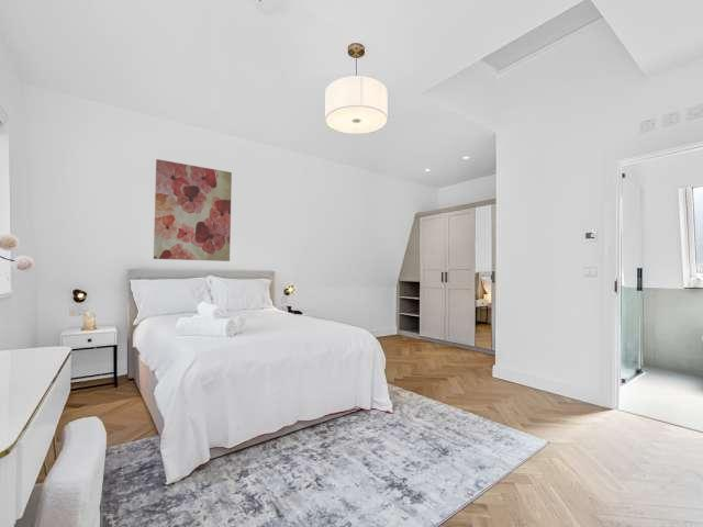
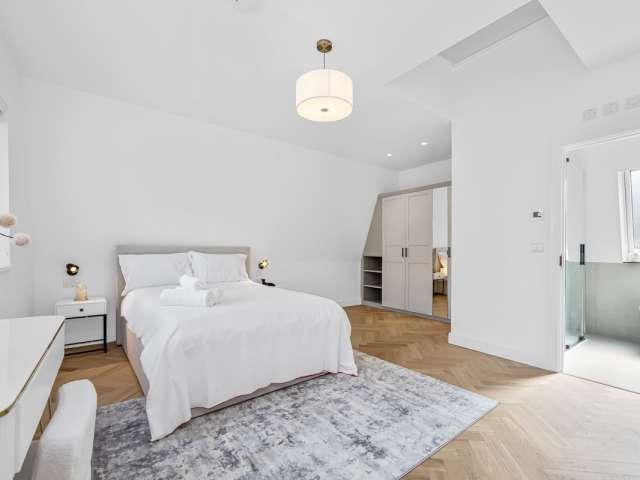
- wall art (194, 213)
